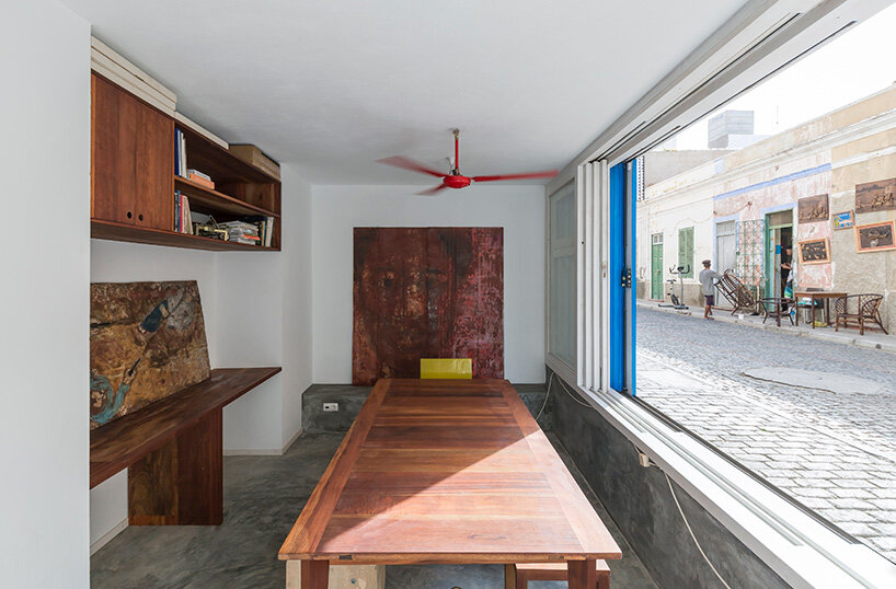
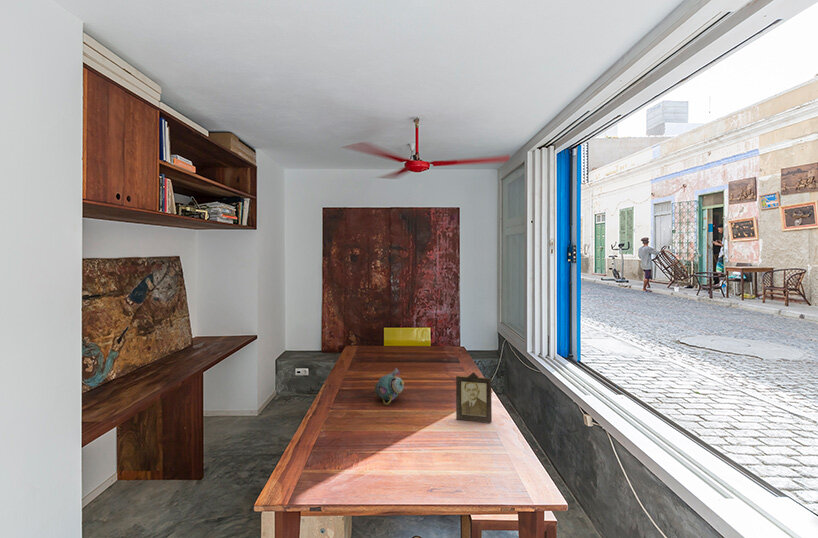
+ teapot (390, 385)
+ photo frame (474, 393)
